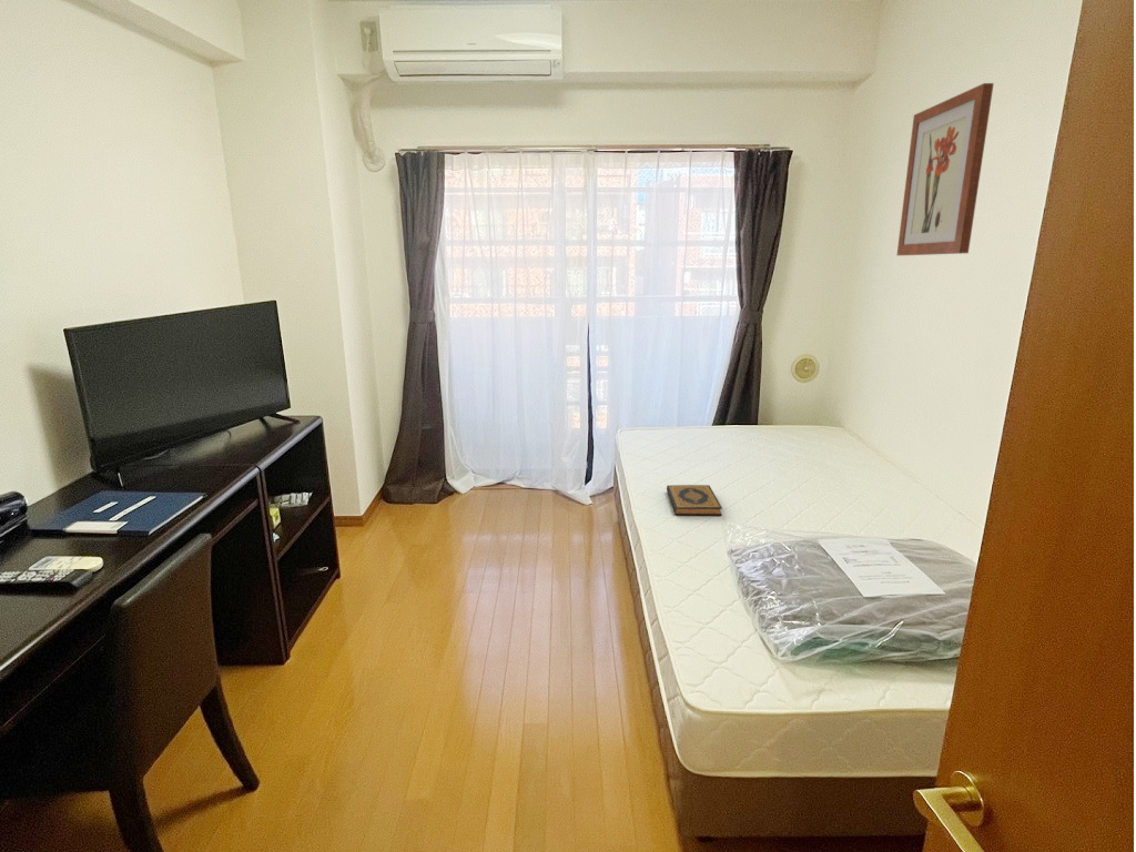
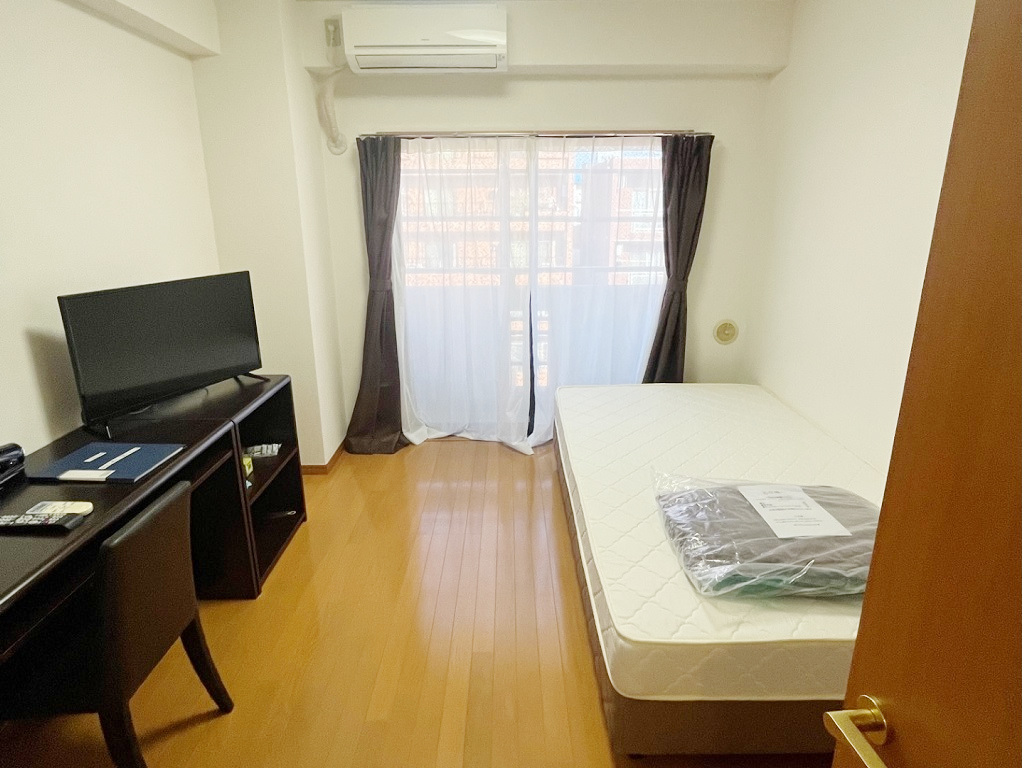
- wall art (939, 180)
- hardback book (692, 499)
